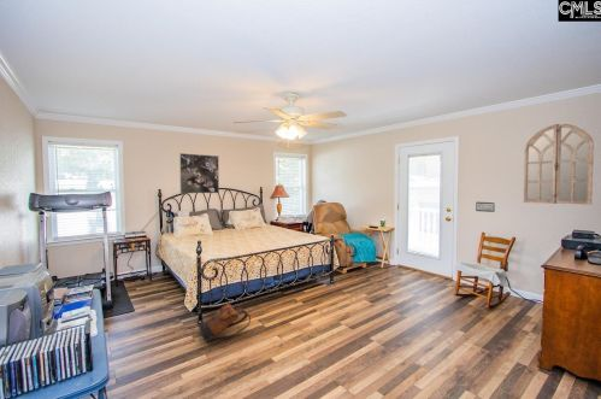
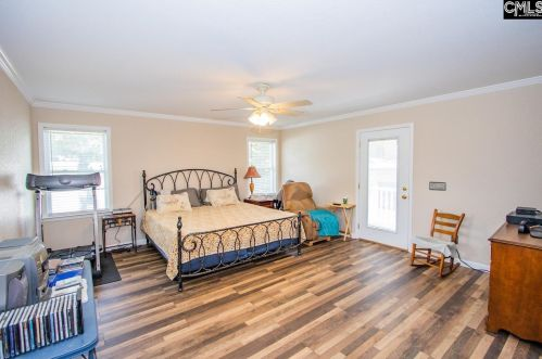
- home mirror (555, 164)
- backpack (225, 321)
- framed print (200, 174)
